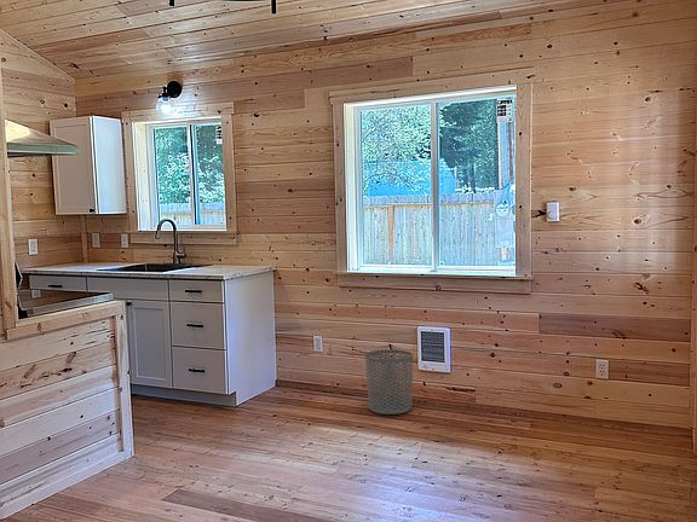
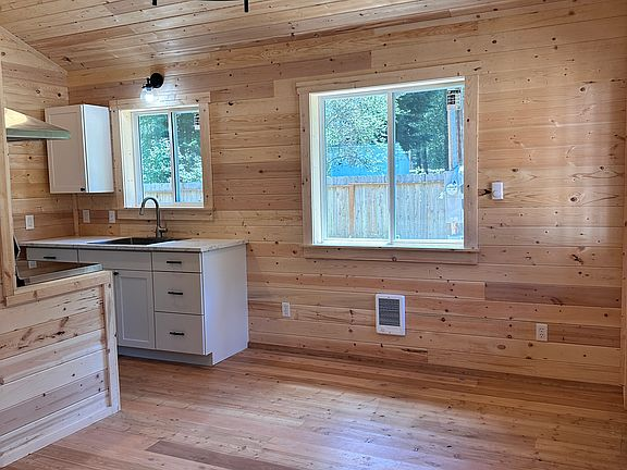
- waste bin (388, 381)
